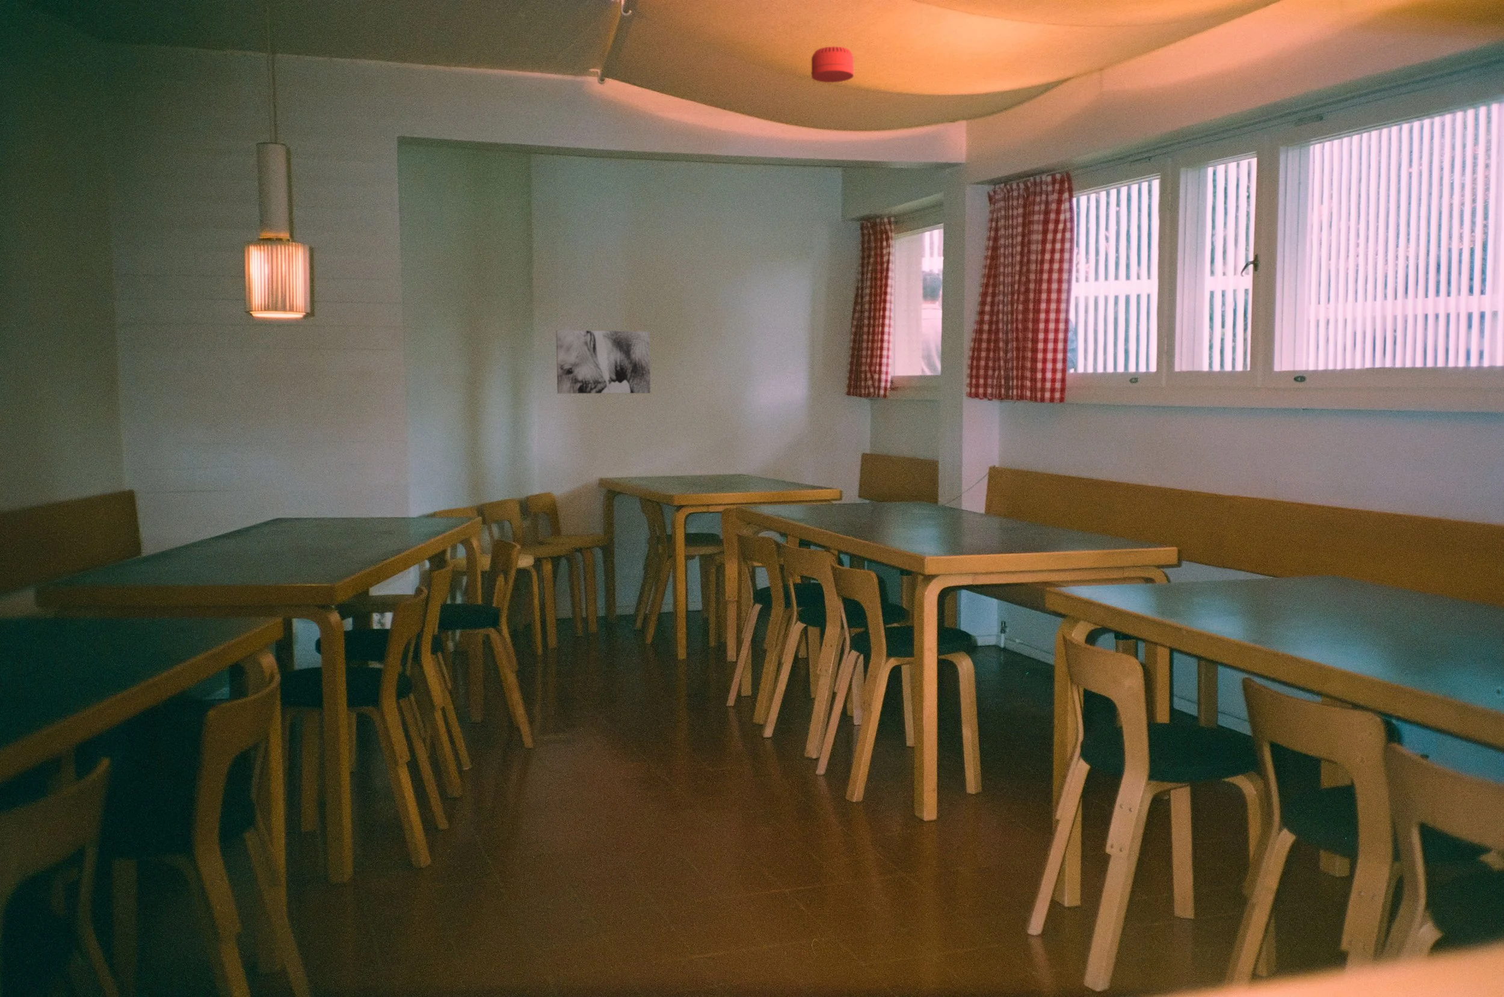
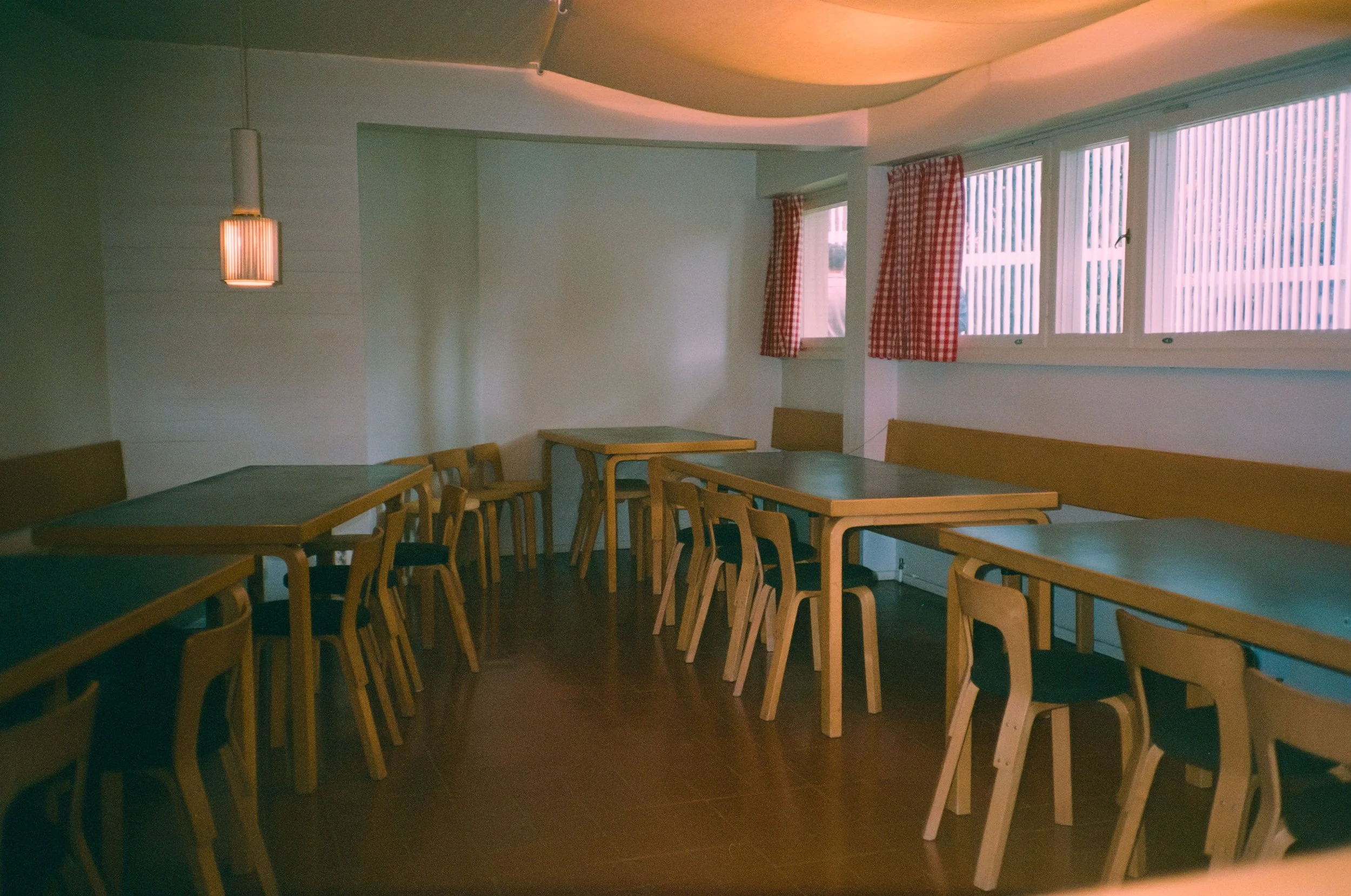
- smoke detector (832, 63)
- wall art (603, 362)
